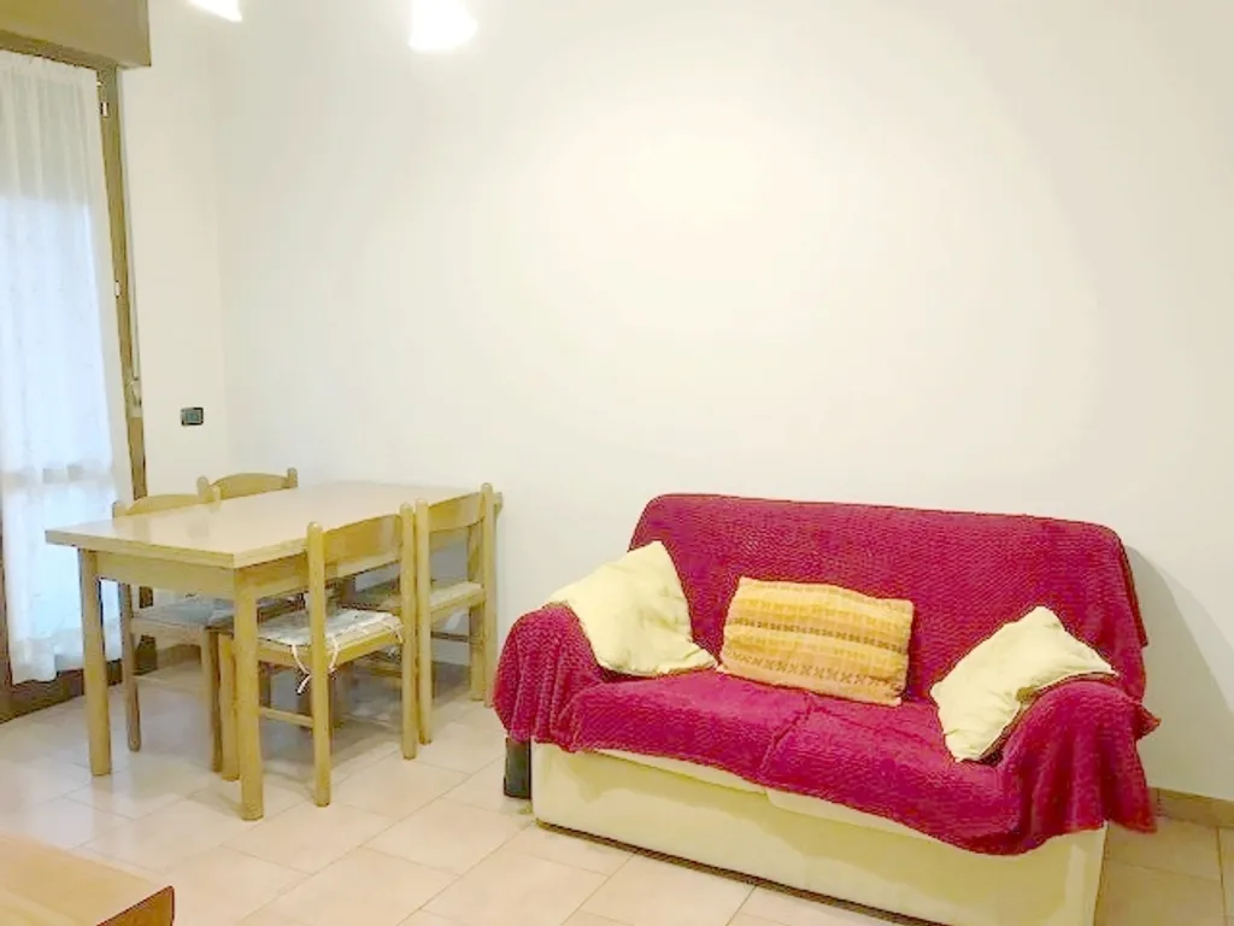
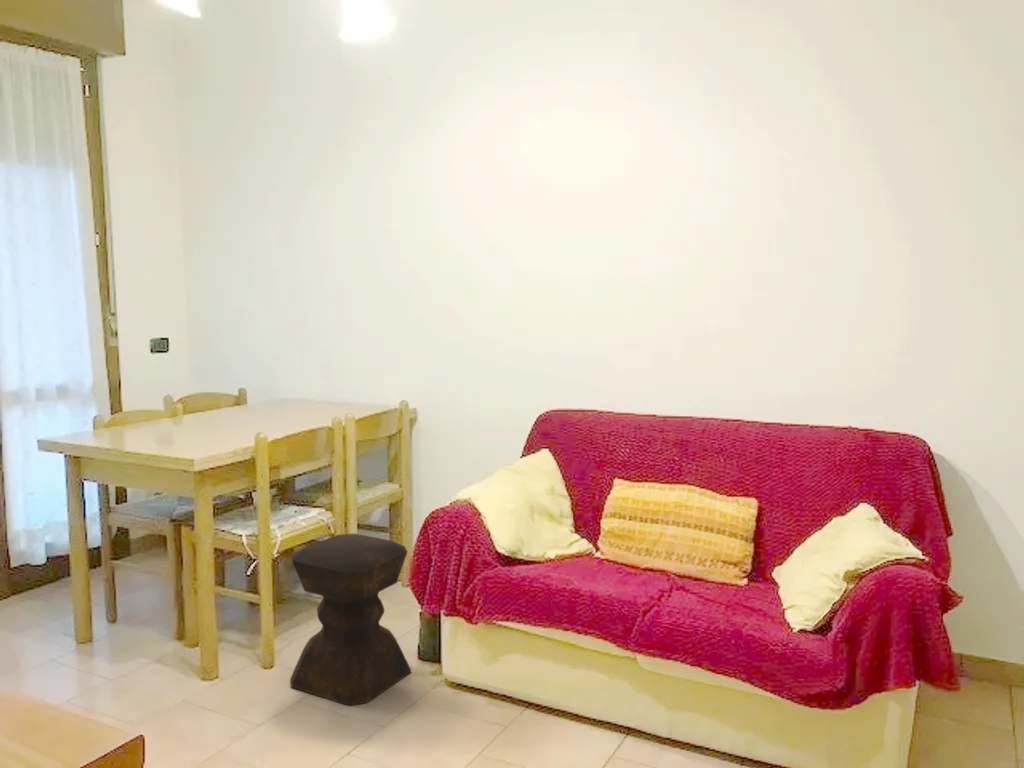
+ stool (350, 612)
